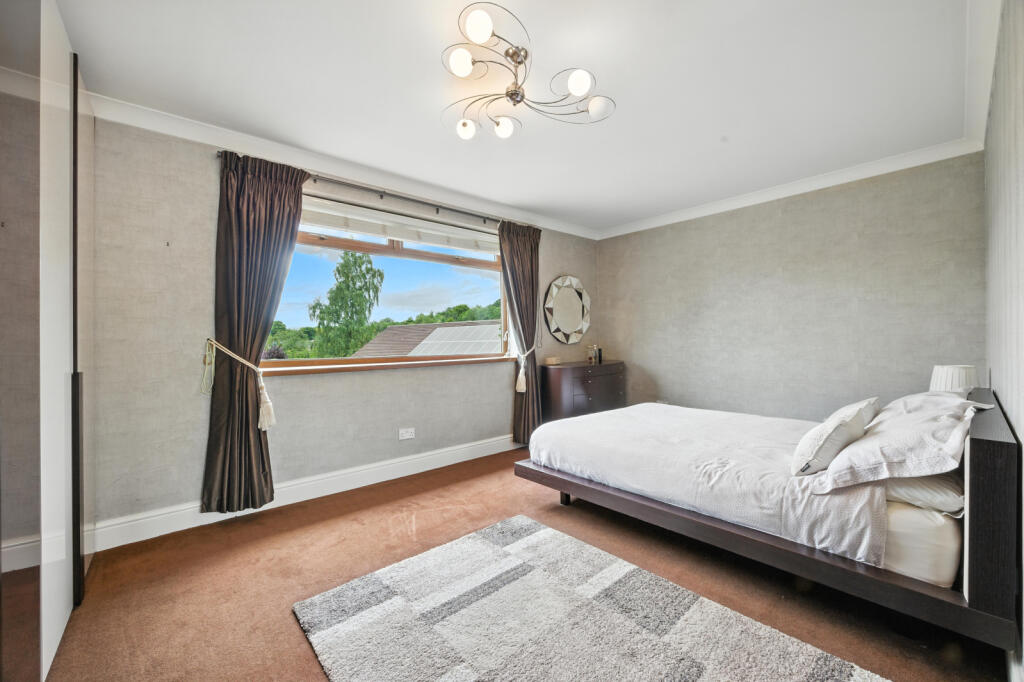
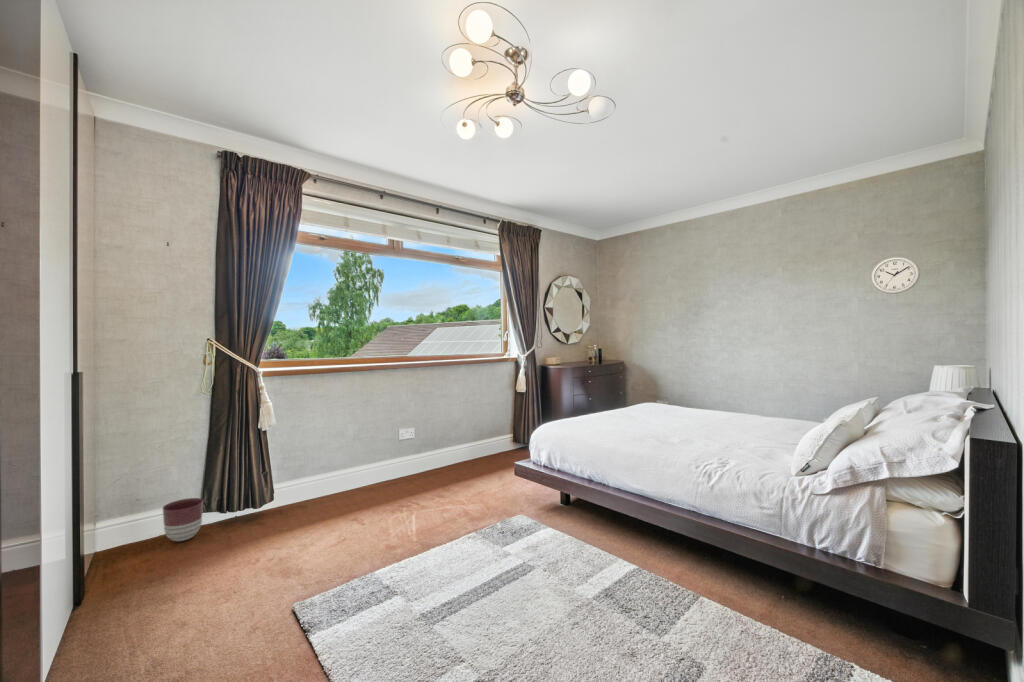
+ planter (183, 521)
+ wall clock (894, 275)
